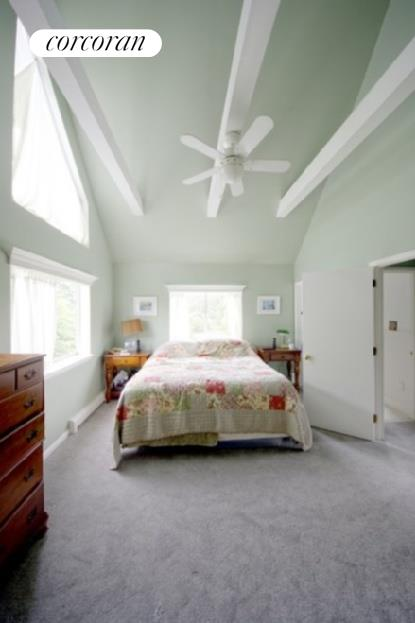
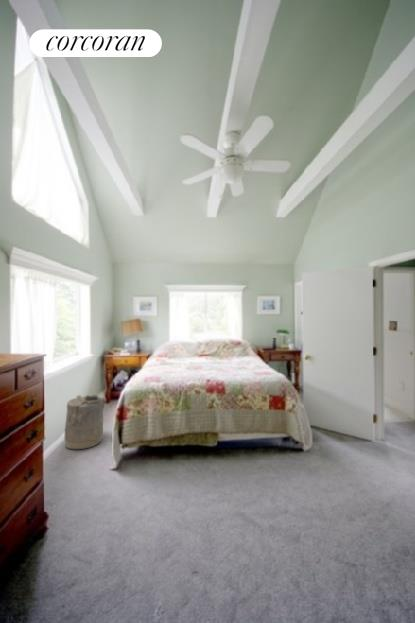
+ laundry hamper (83, 419)
